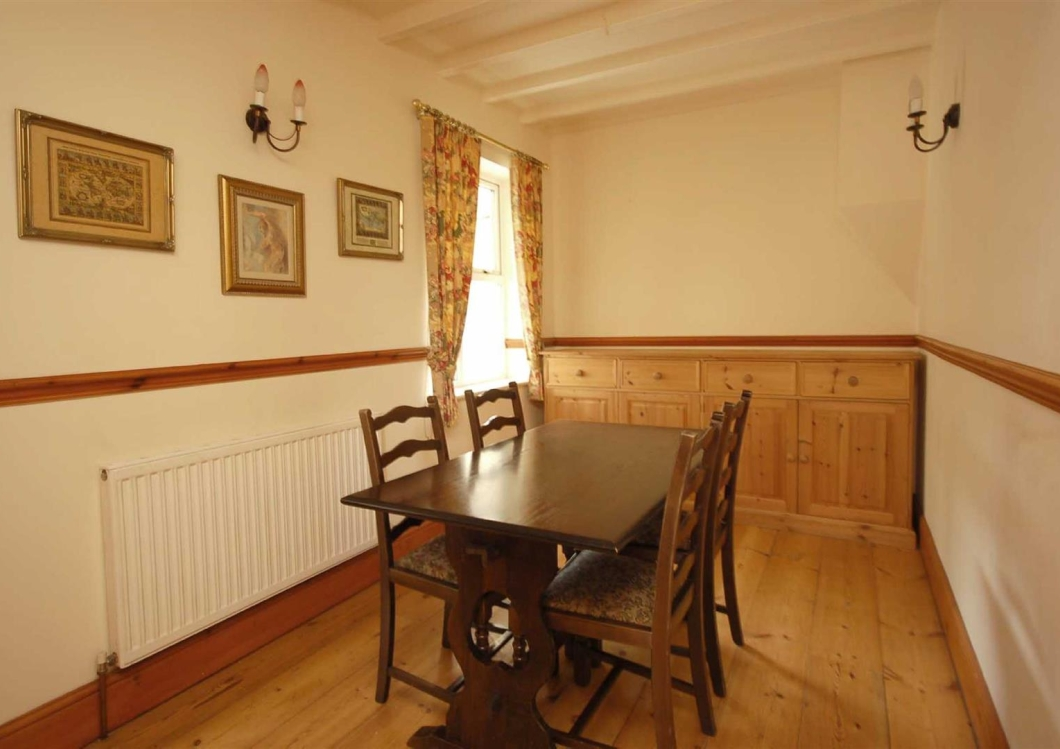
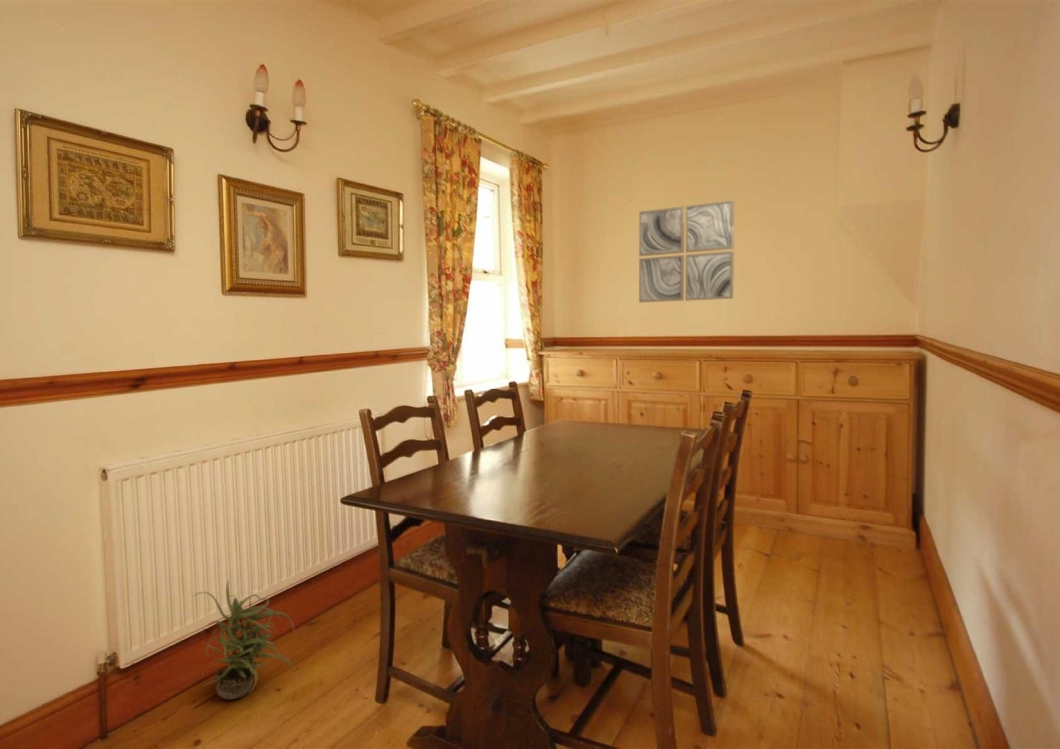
+ wall art (683, 252)
+ potted plant (240, 636)
